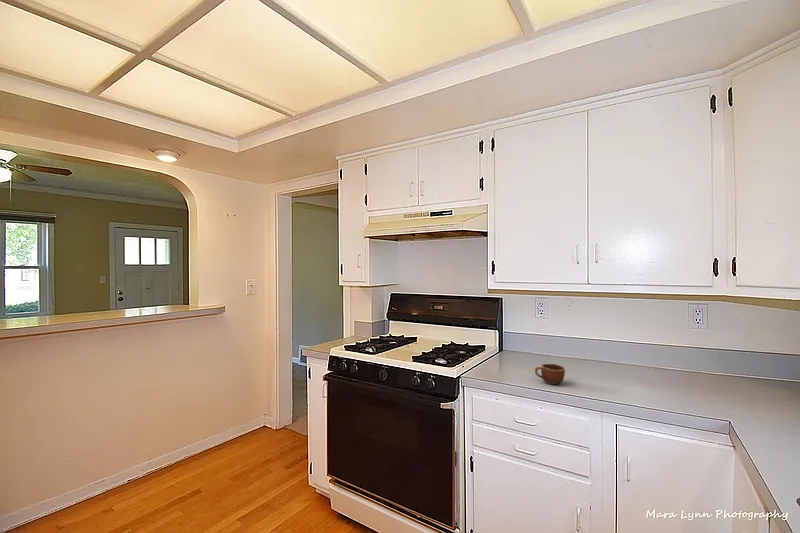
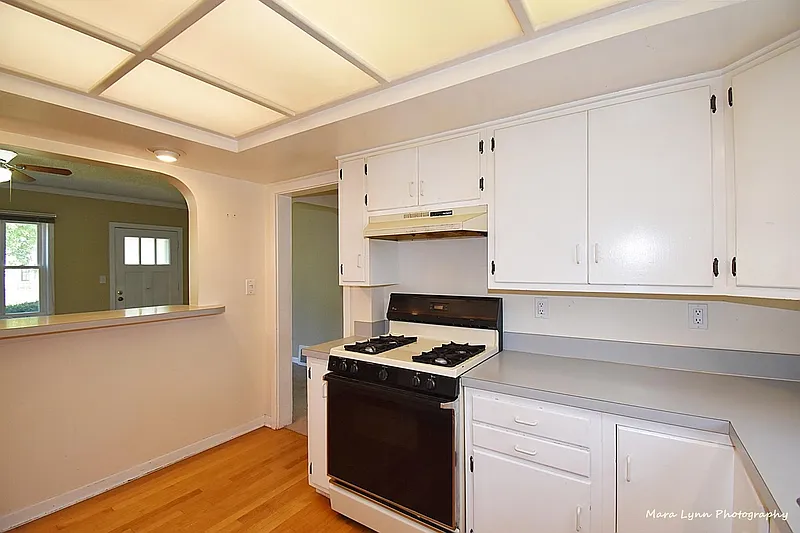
- mug (551, 374)
